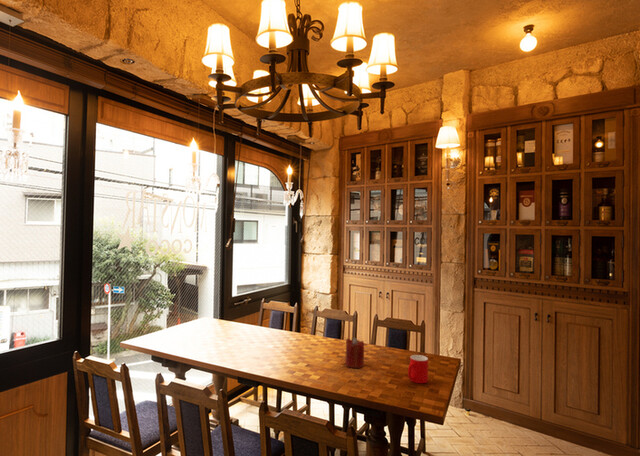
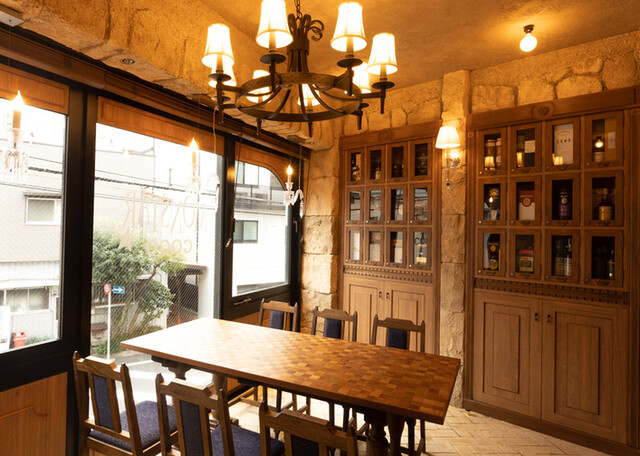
- candle (354, 351)
- cup (416, 369)
